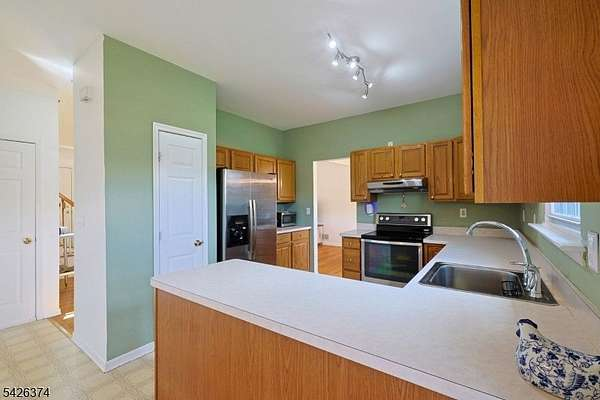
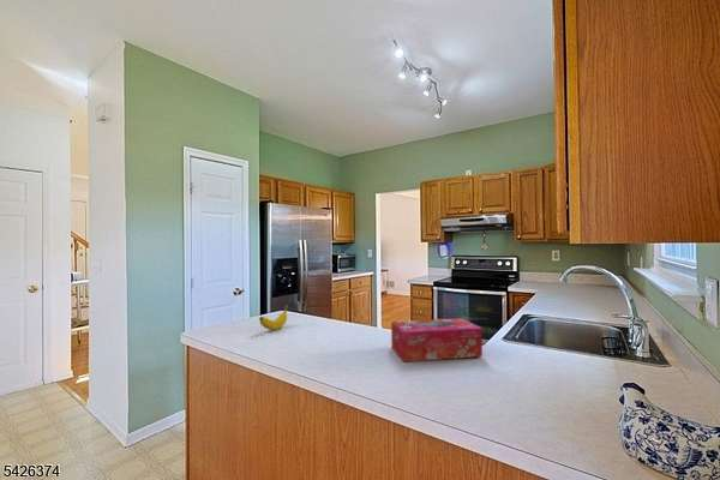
+ tissue box (434, 337)
+ banana (275, 319)
